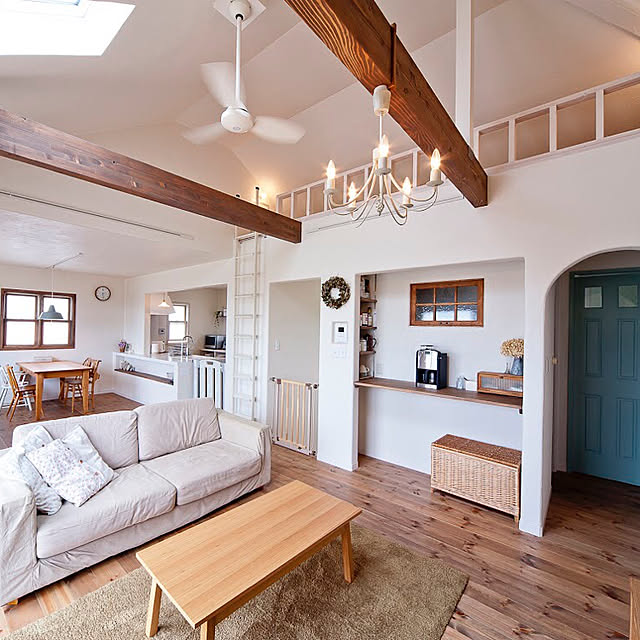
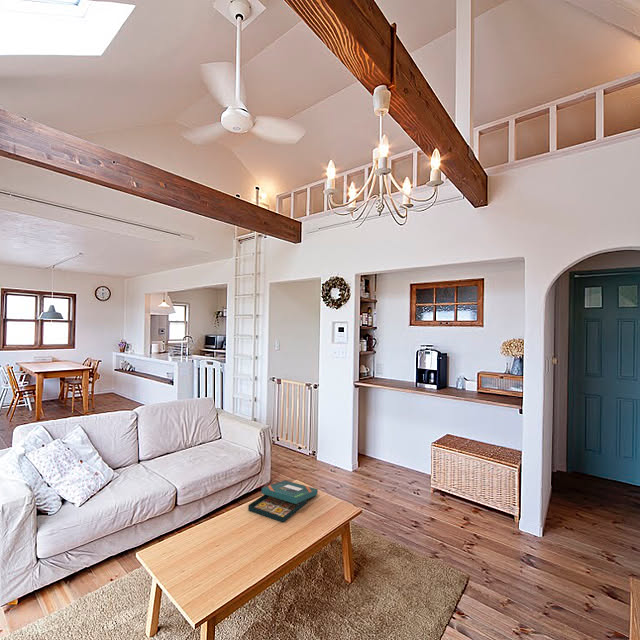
+ board game (284, 495)
